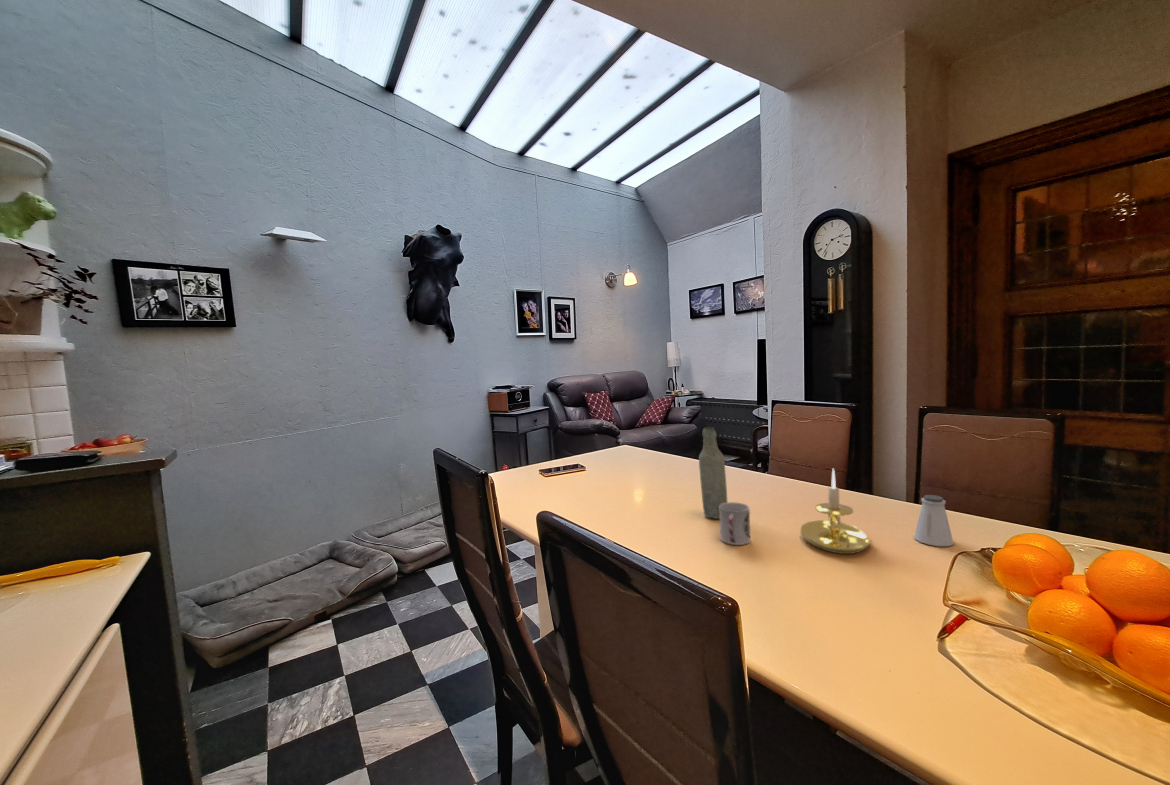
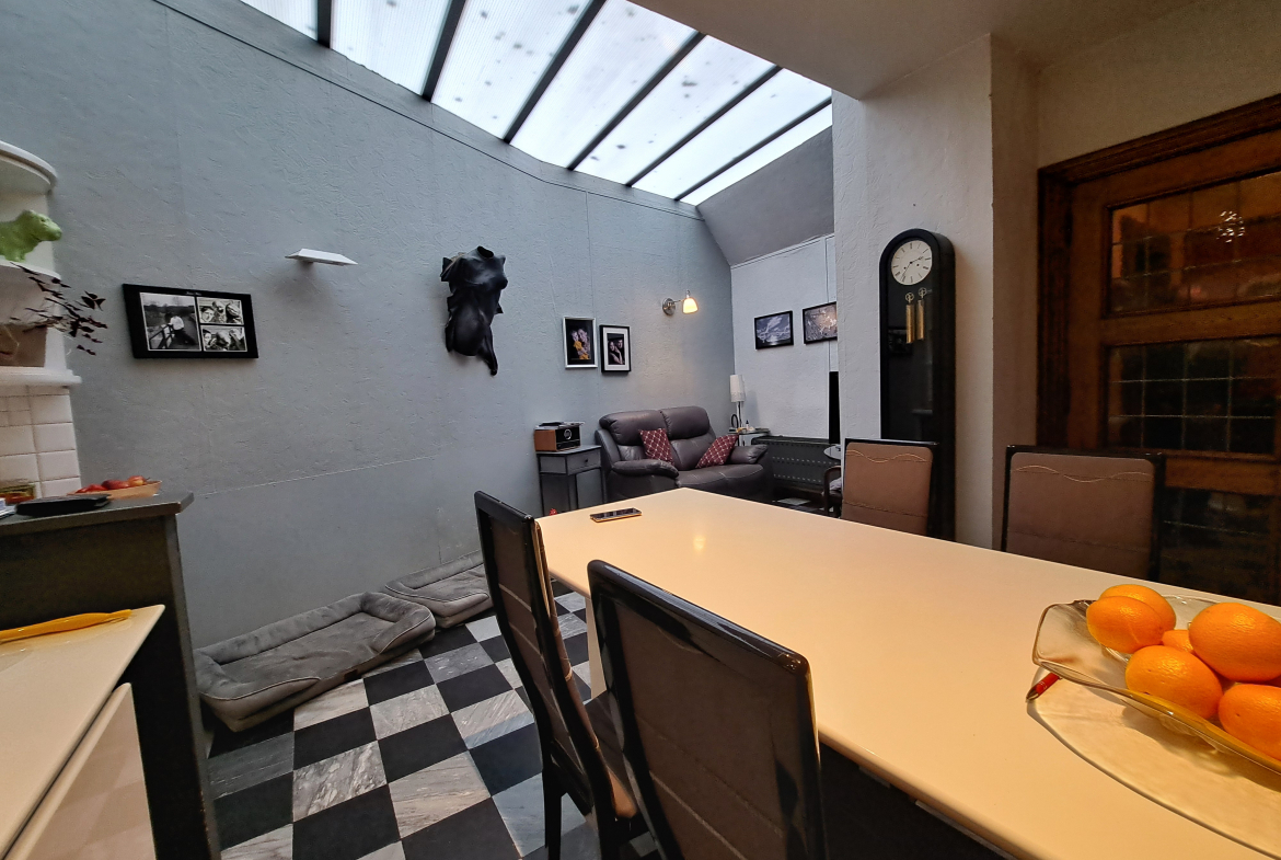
- candle holder (835, 507)
- bottle (712, 471)
- saltshaker (933, 518)
- cup (733, 525)
